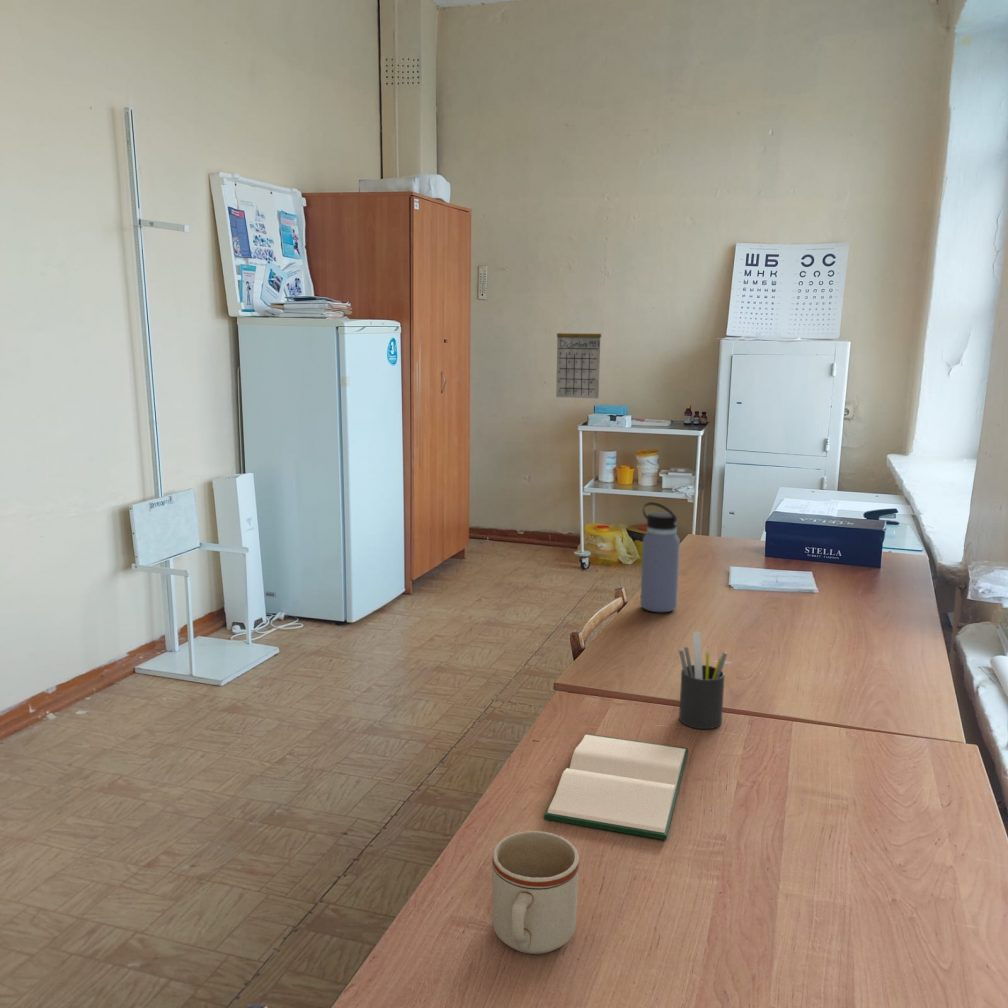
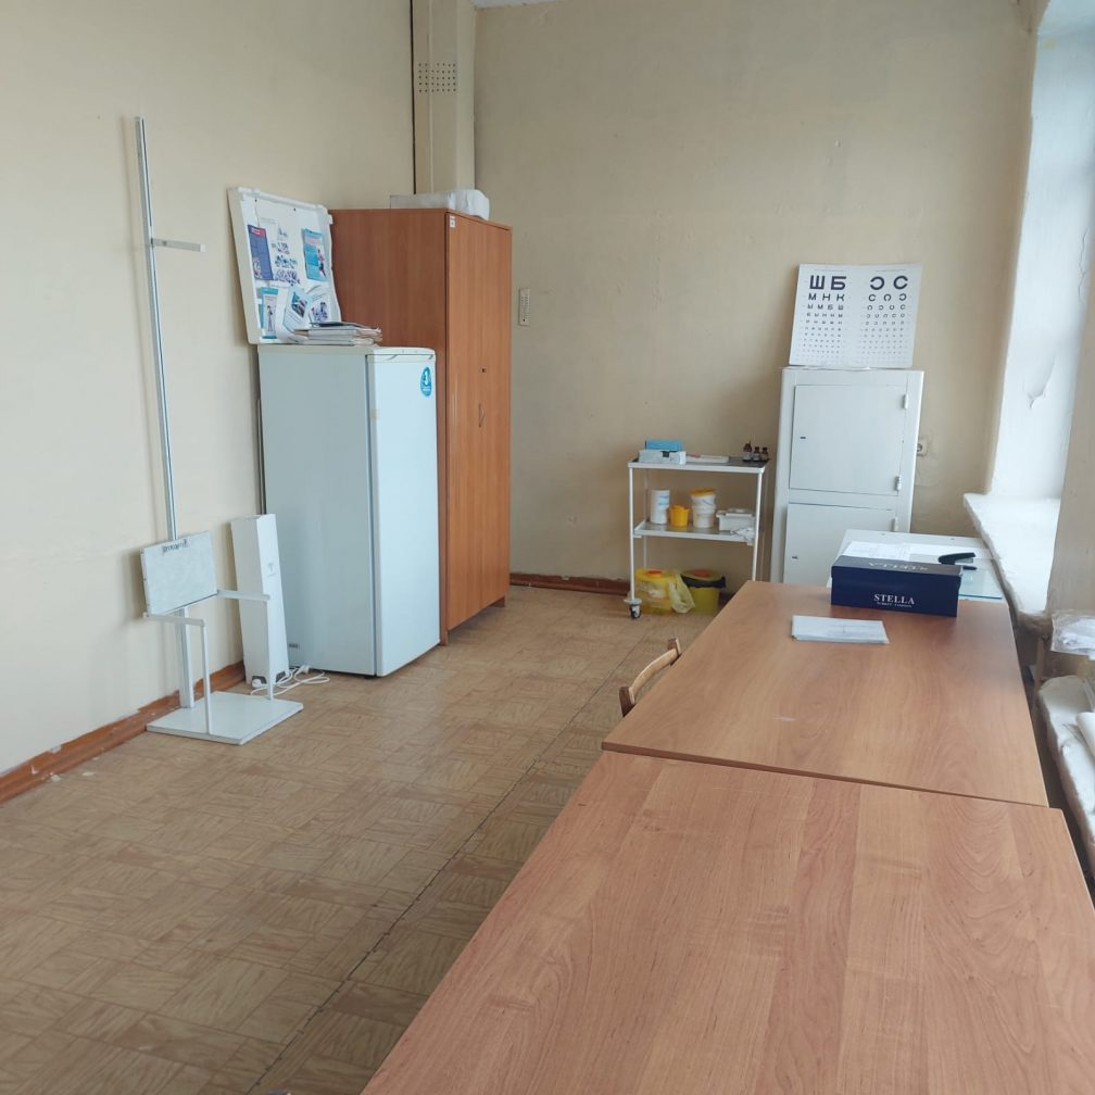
- calendar (578, 358)
- water bottle (659, 554)
- mug (531, 901)
- hardback book (621, 775)
- pen holder (701, 679)
